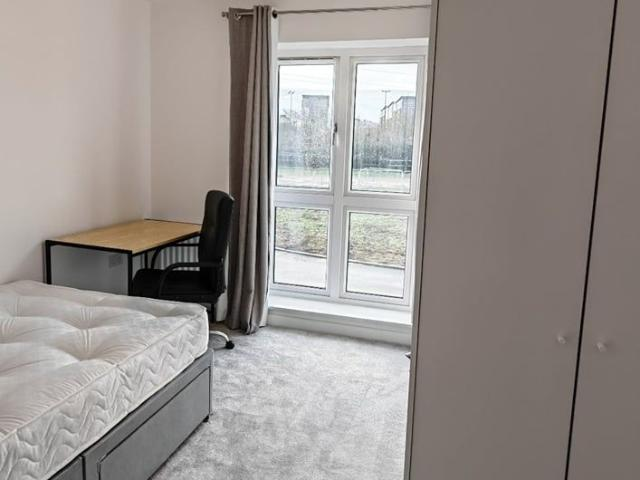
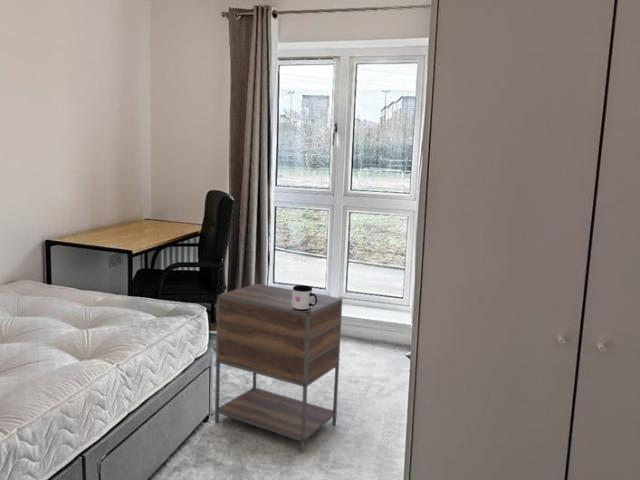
+ nightstand (279, 360)
+ mug (305, 298)
